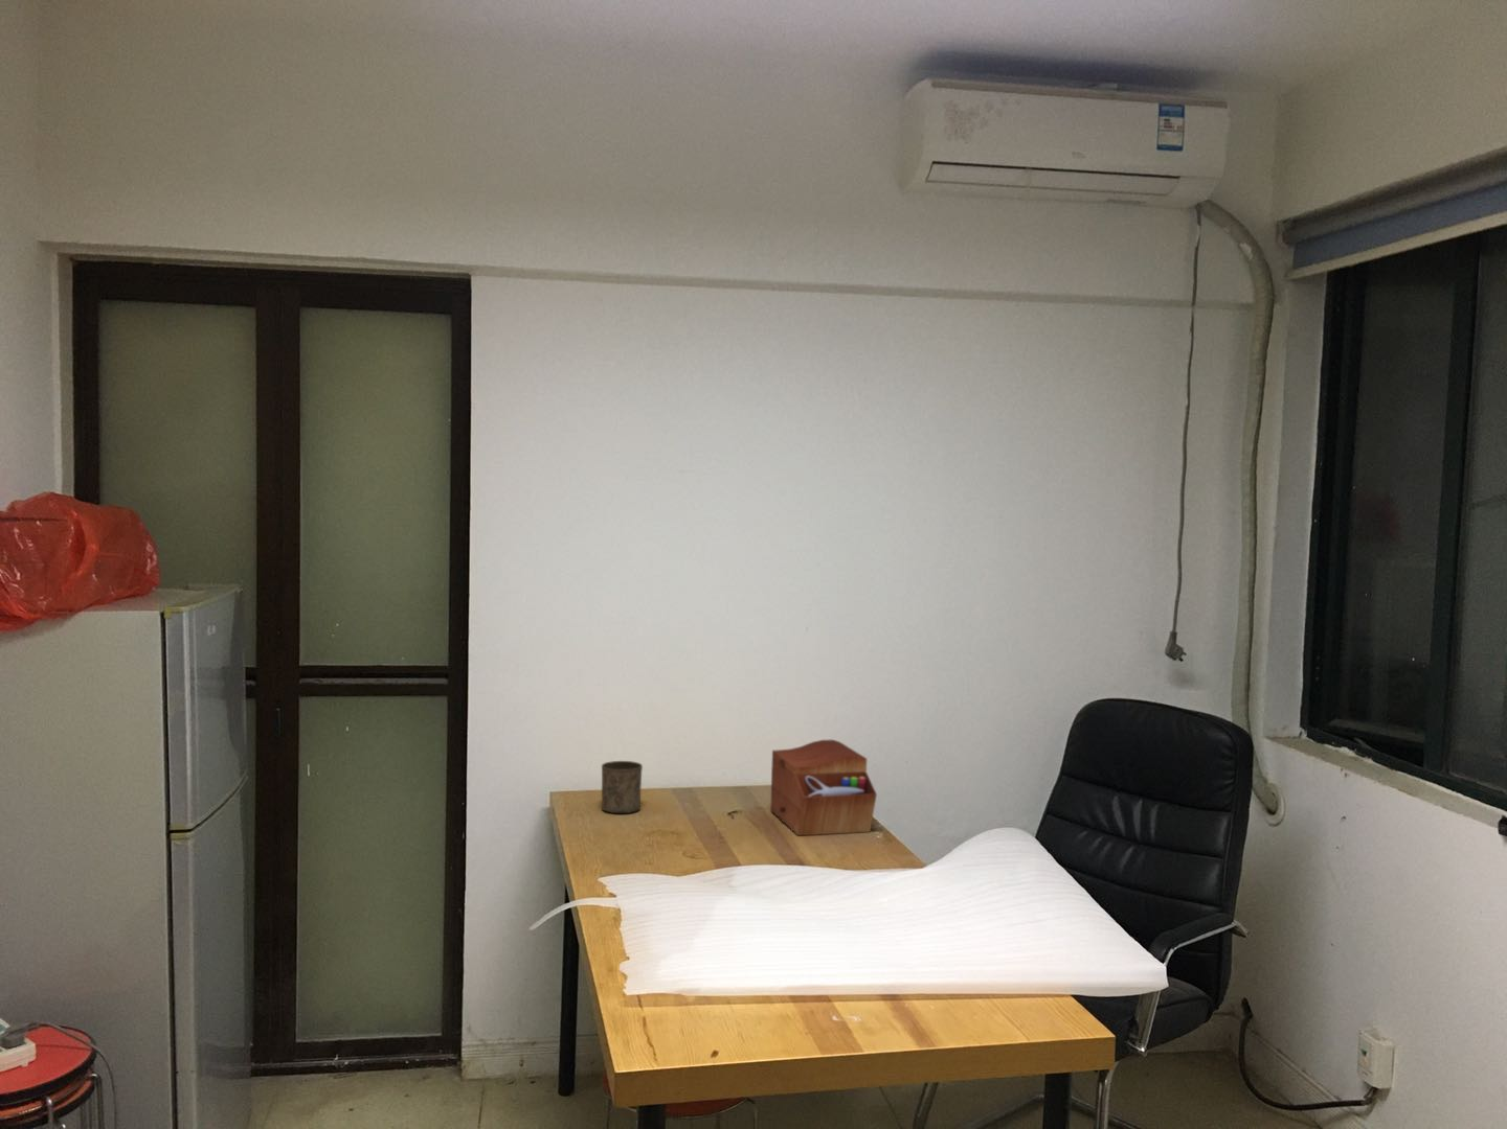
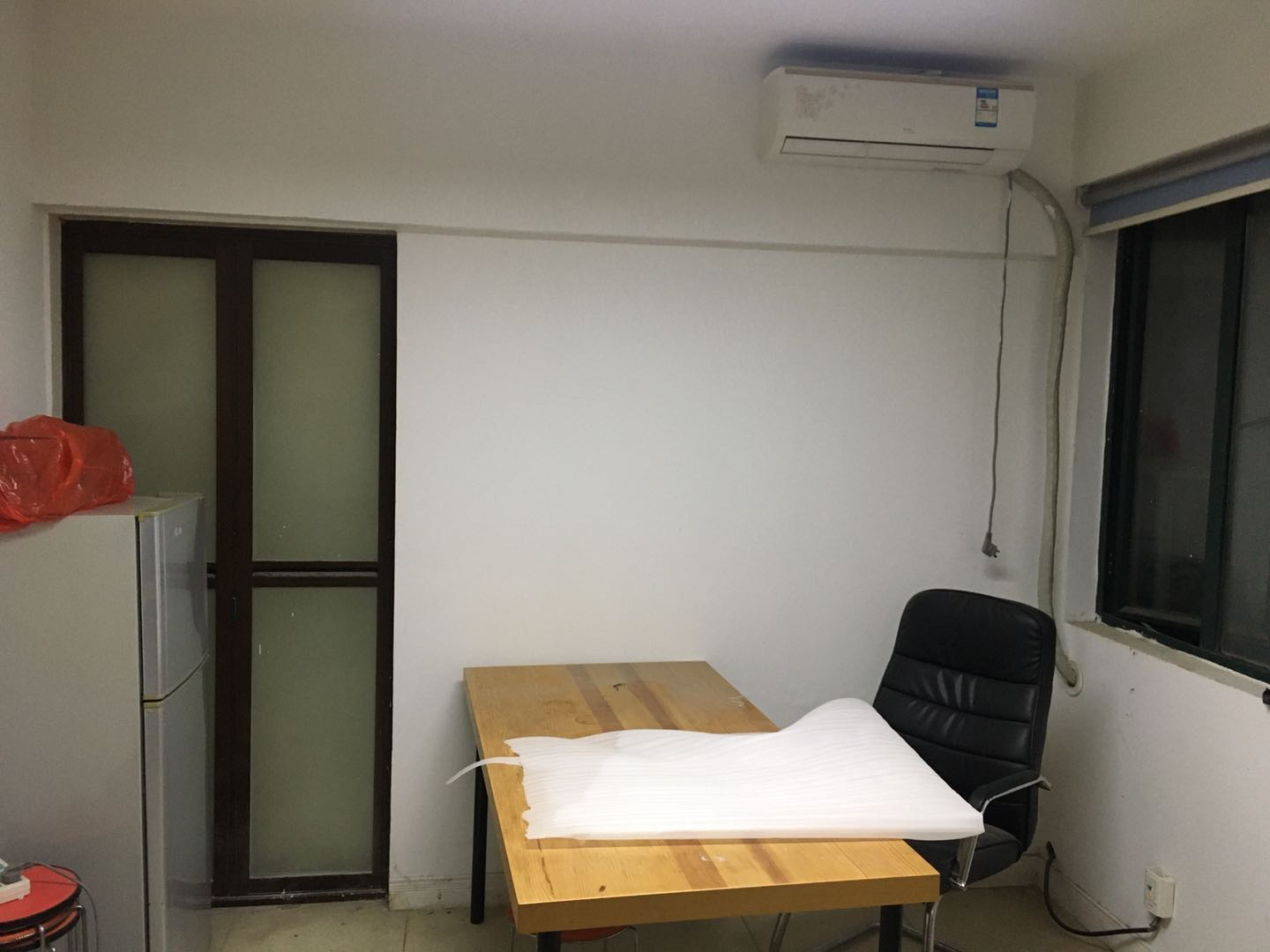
- sewing box (820, 787)
- cup (621, 786)
